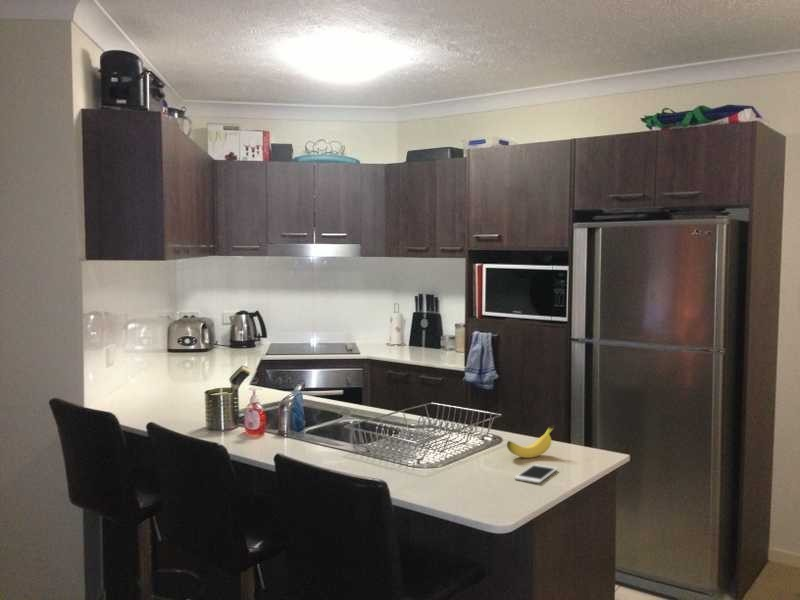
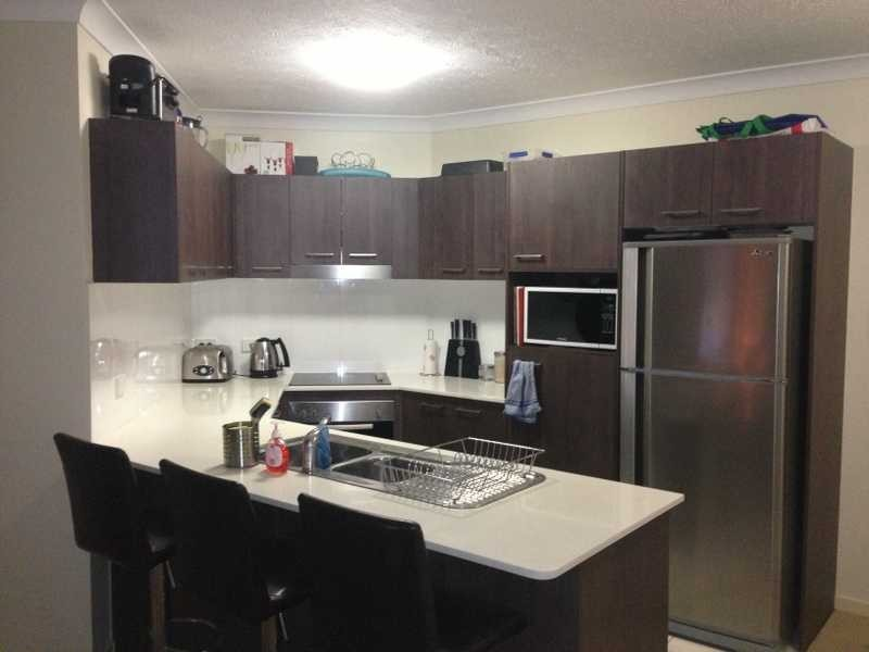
- banana (532, 444)
- cell phone (536, 473)
